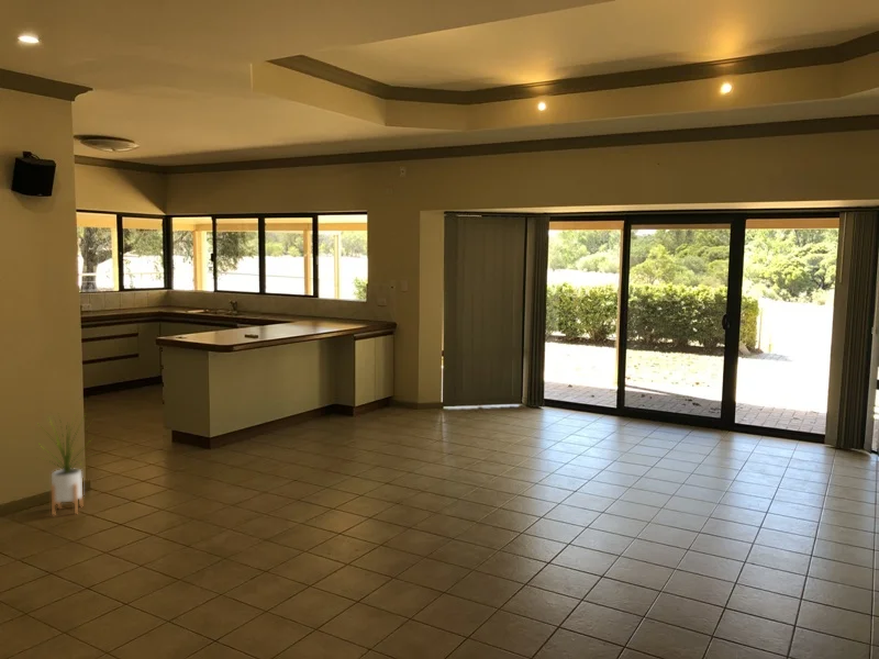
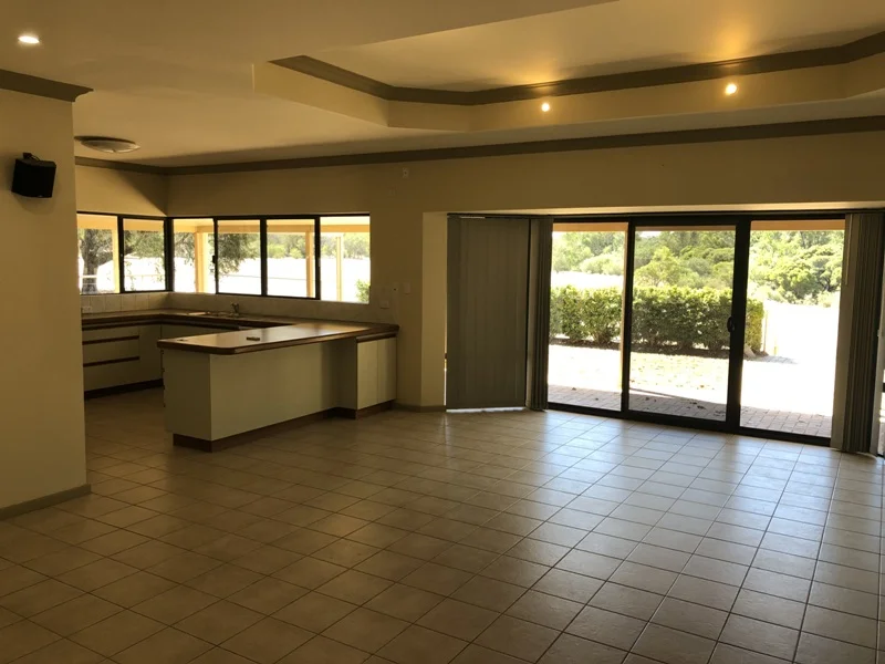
- house plant (66, 459)
